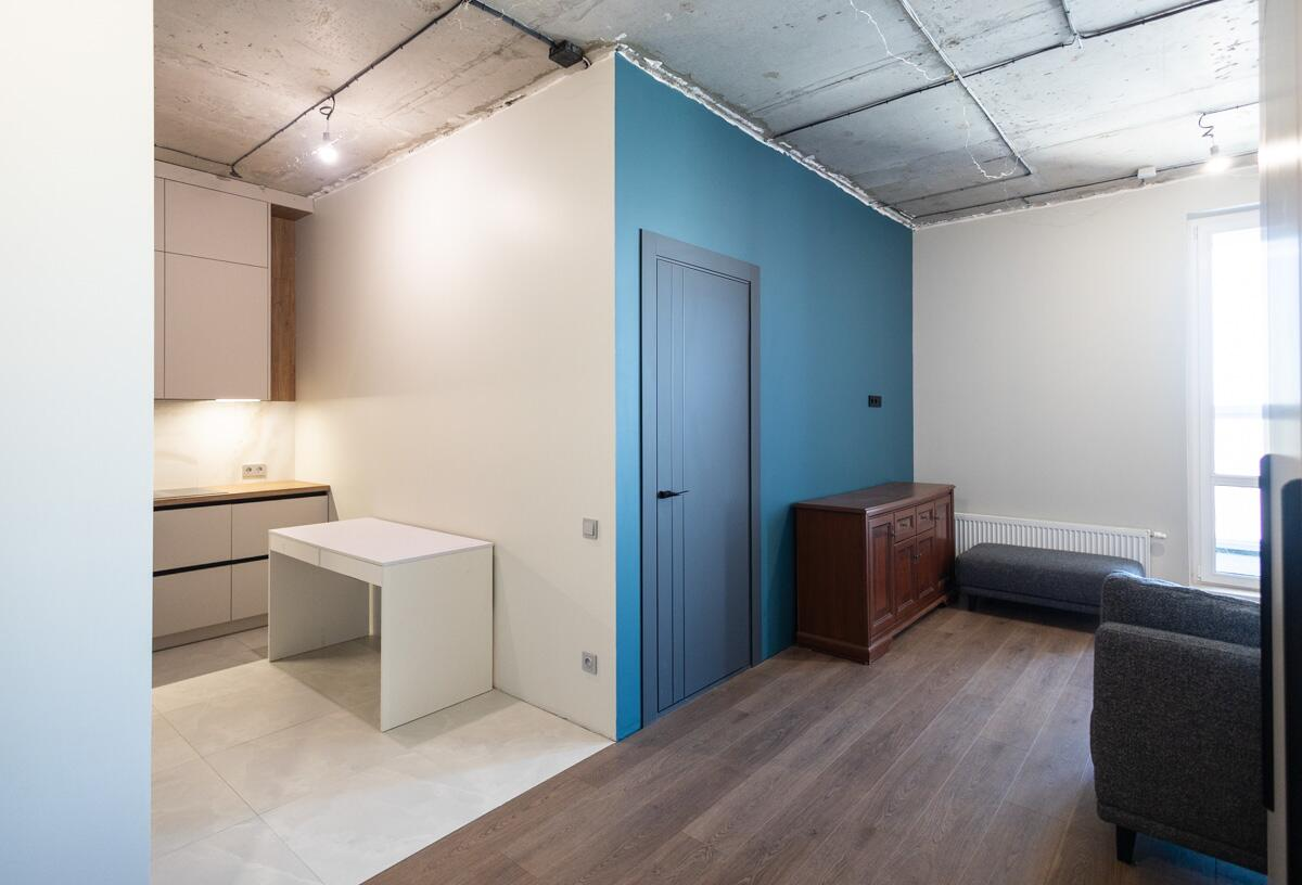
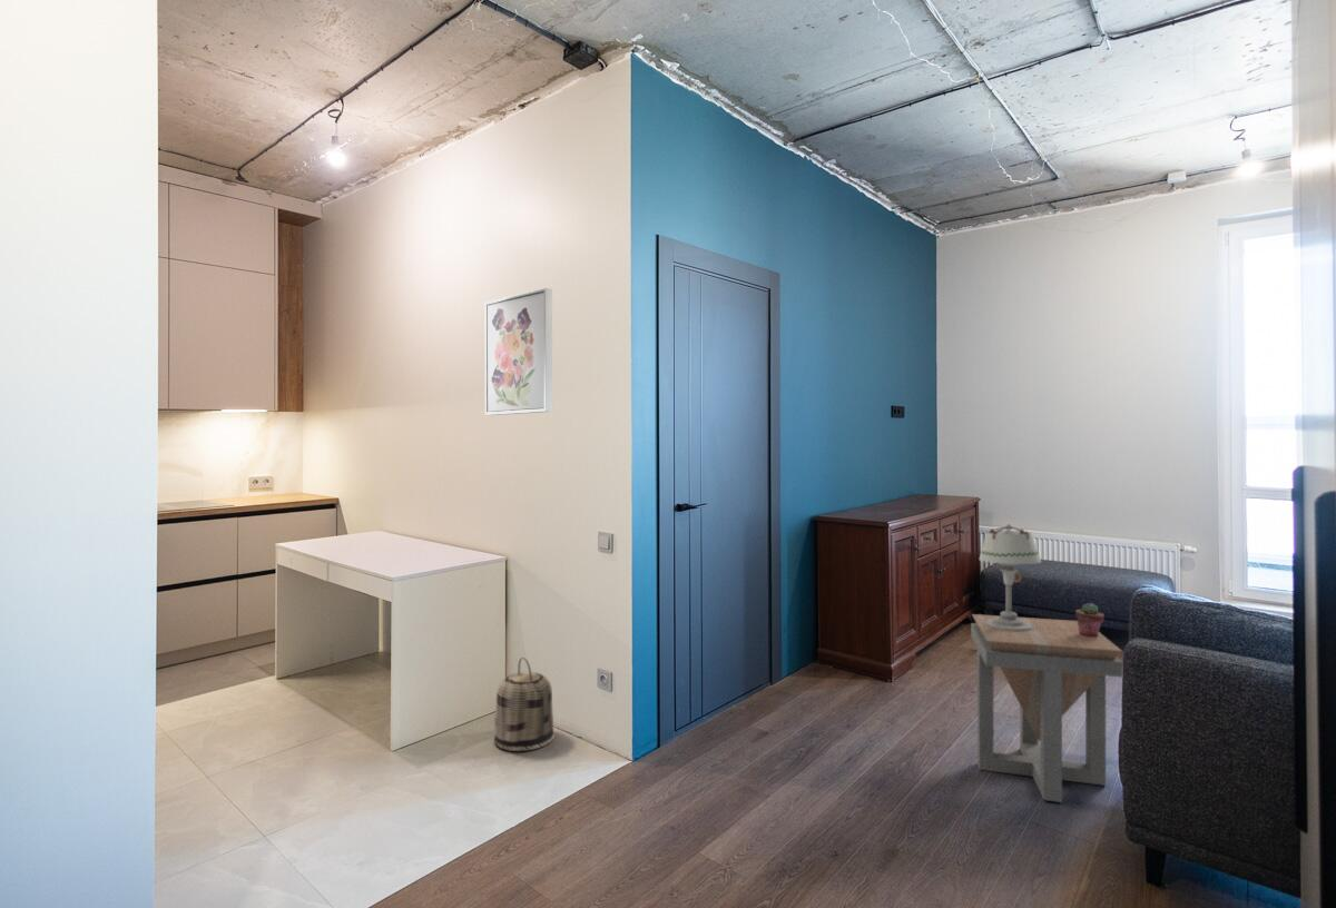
+ table lamp (1009, 574)
+ side table (1039, 702)
+ potted succulent (1089, 618)
+ wall art (517, 354)
+ basket (524, 698)
